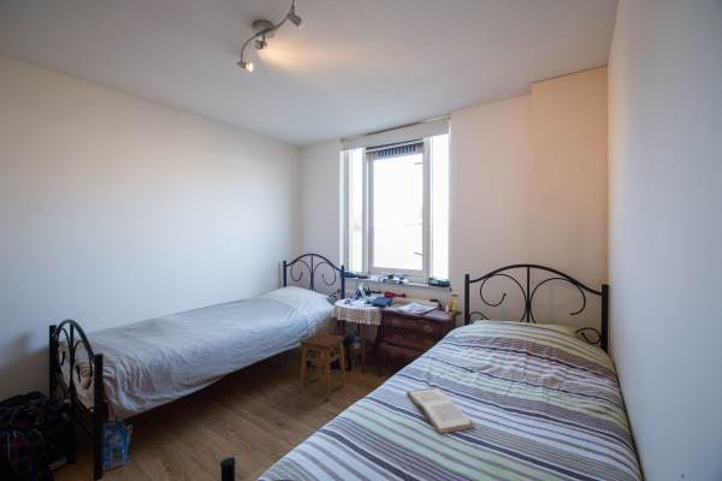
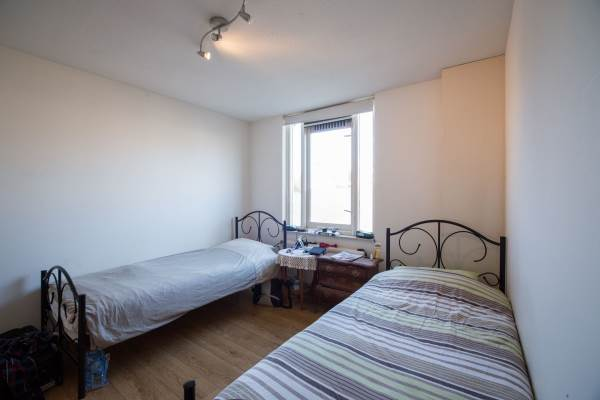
- book (437, 405)
- stool (322, 363)
